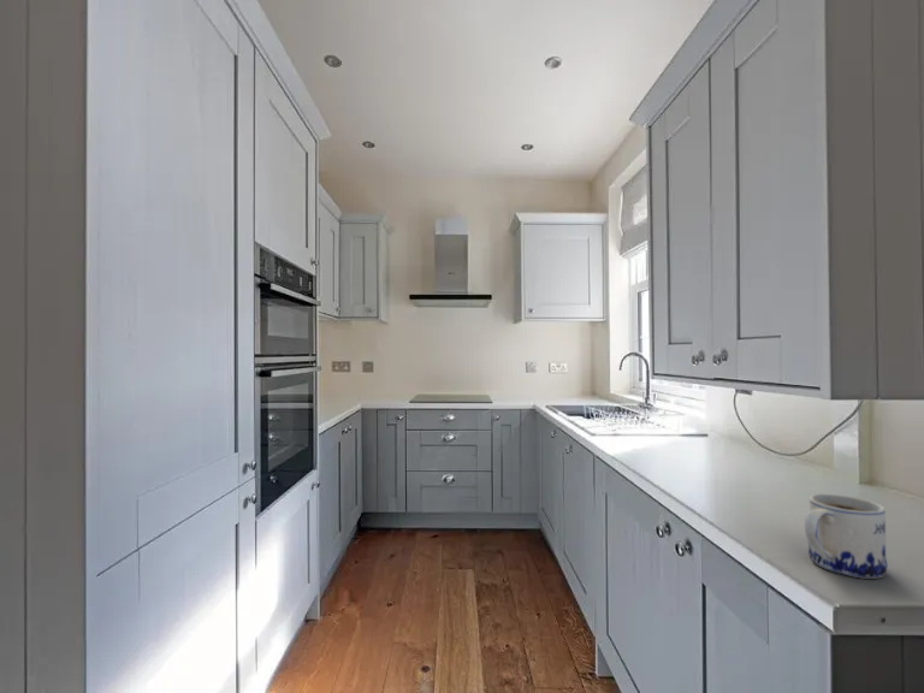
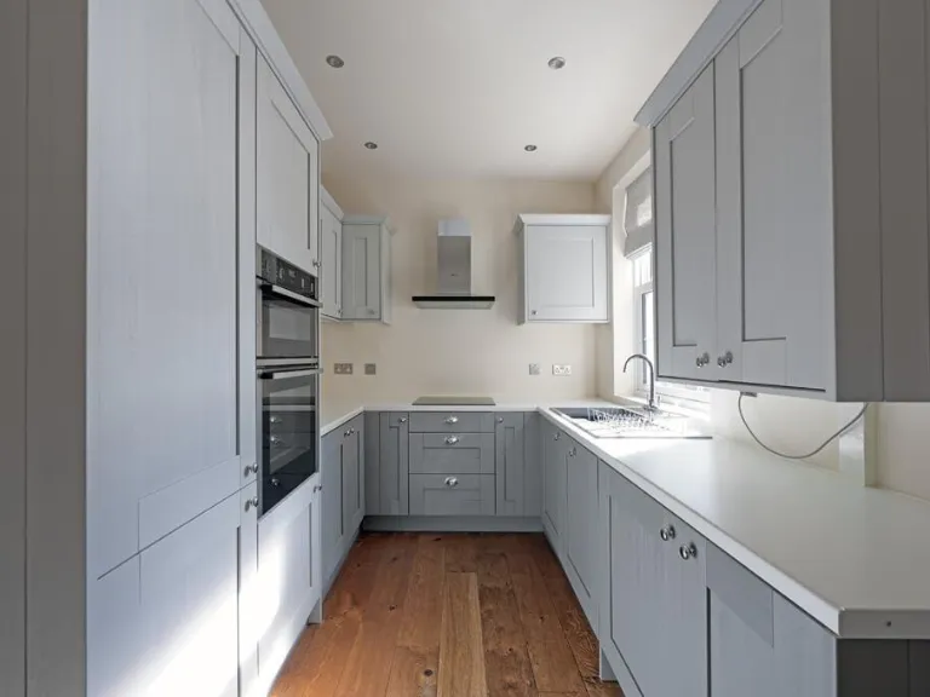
- mug (841, 534)
